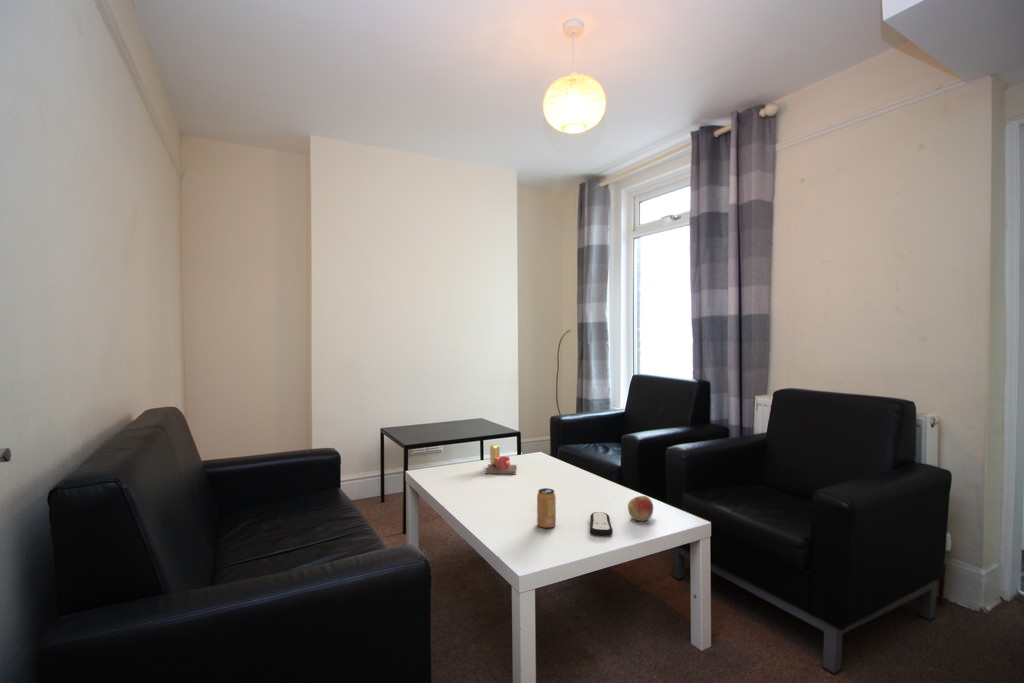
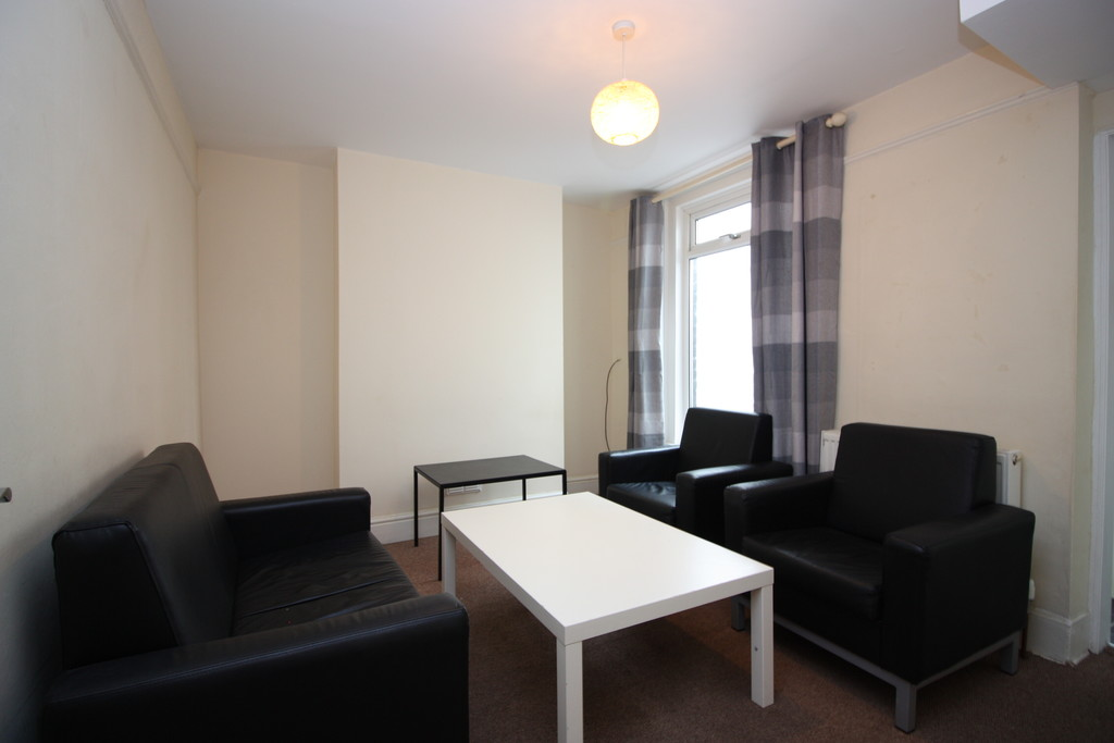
- candle (501, 458)
- remote control (600, 522)
- beverage can (546, 507)
- apple (640, 507)
